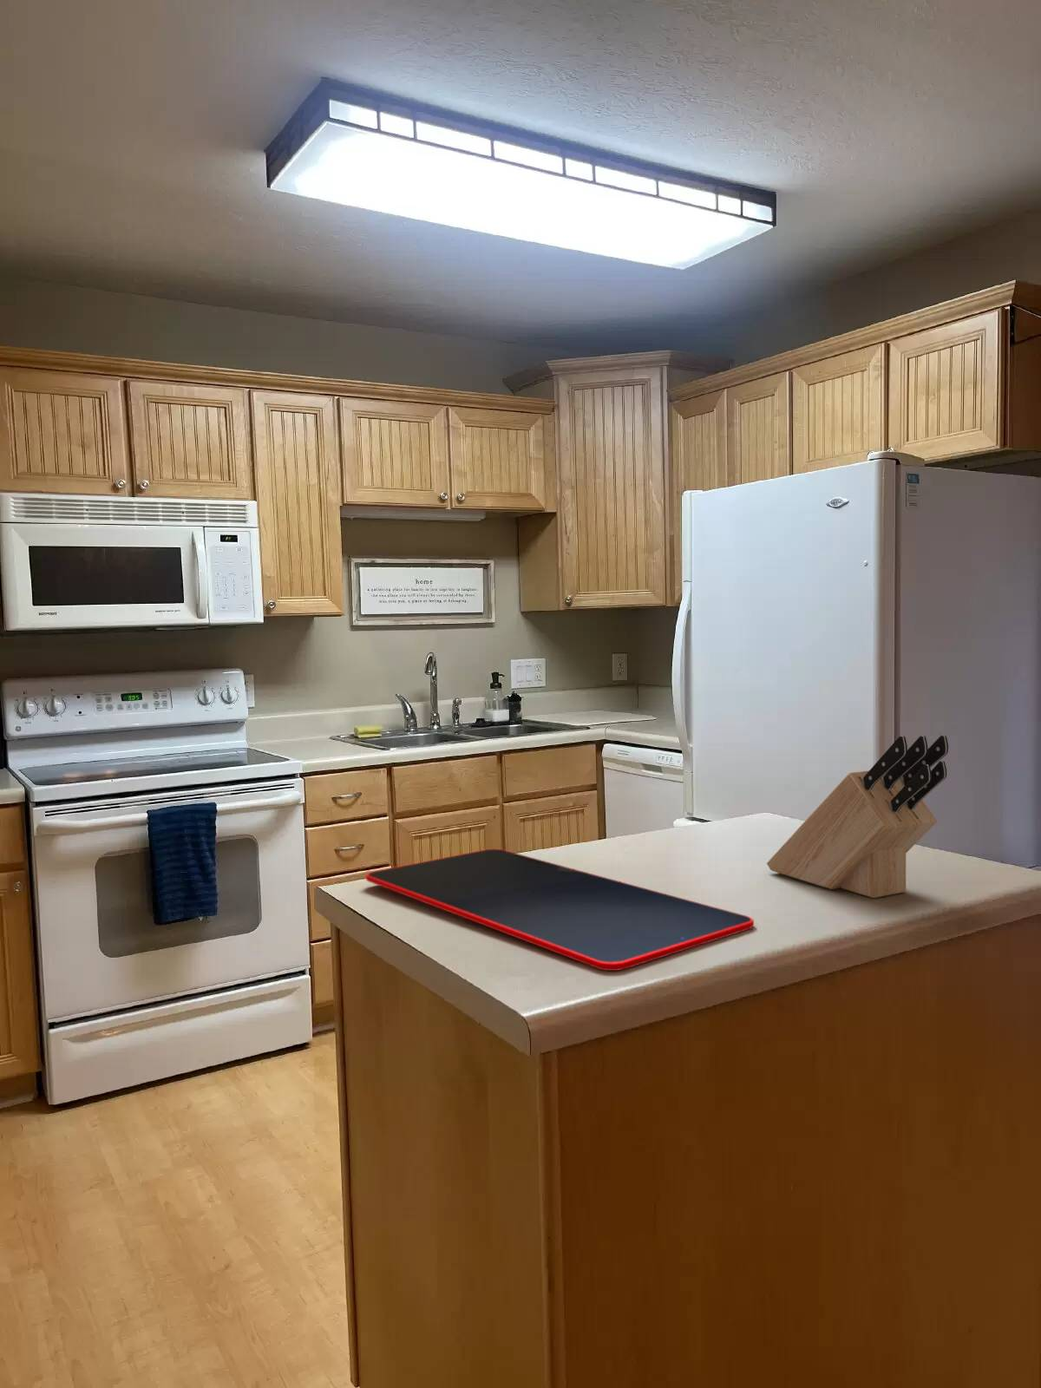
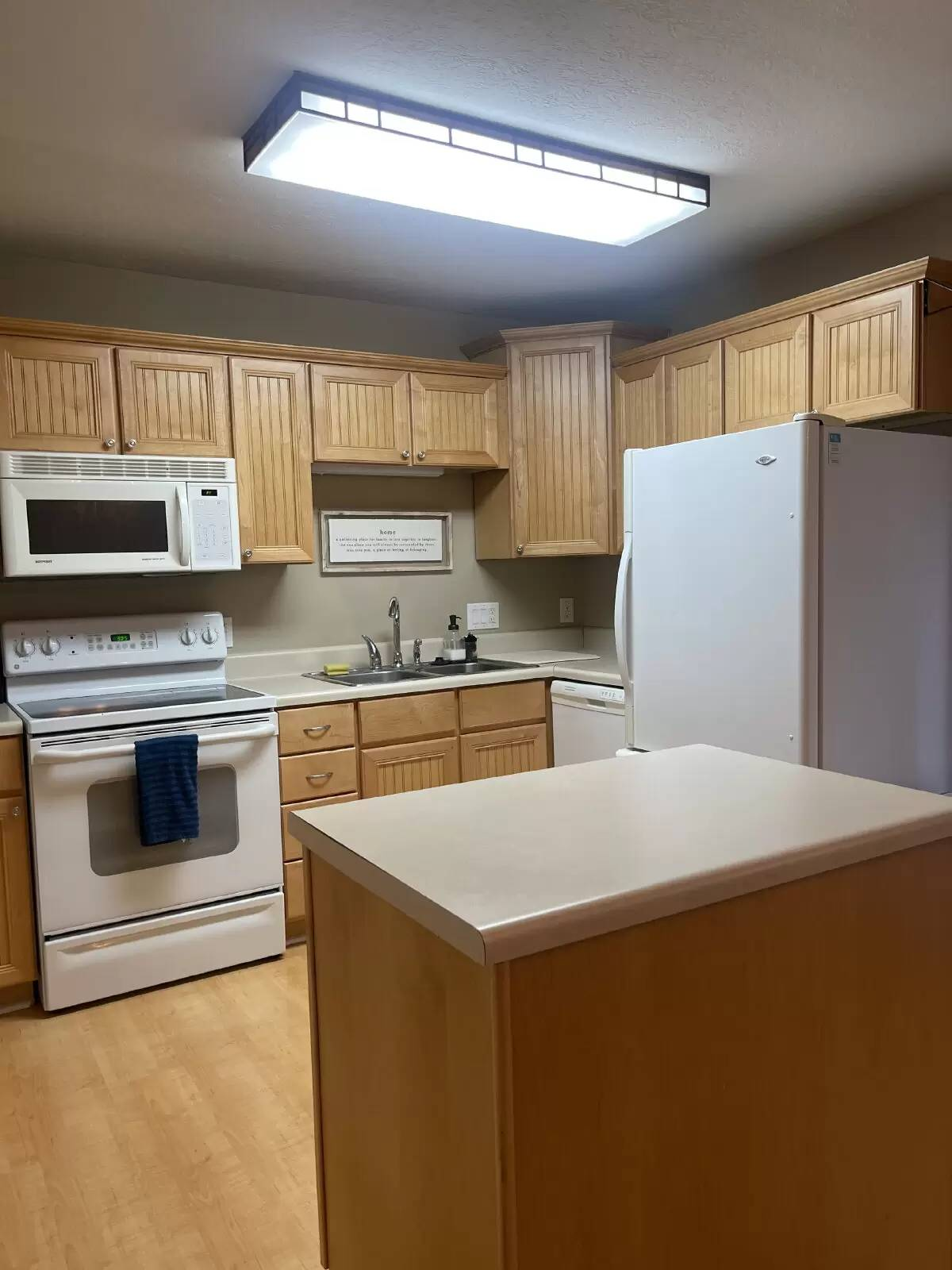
- cutting board (540, 898)
- knife block (857, 807)
